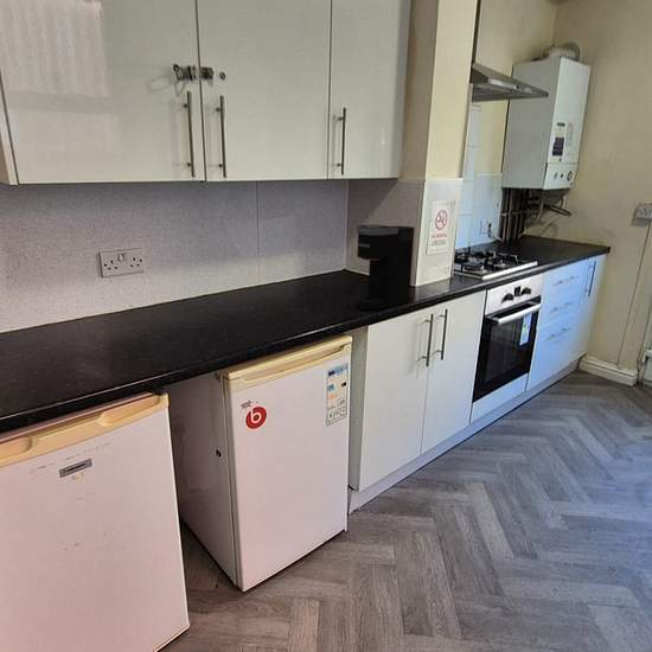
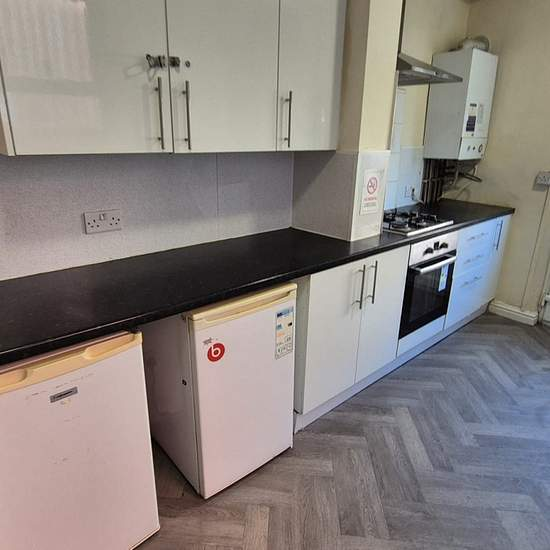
- coffee maker (384, 264)
